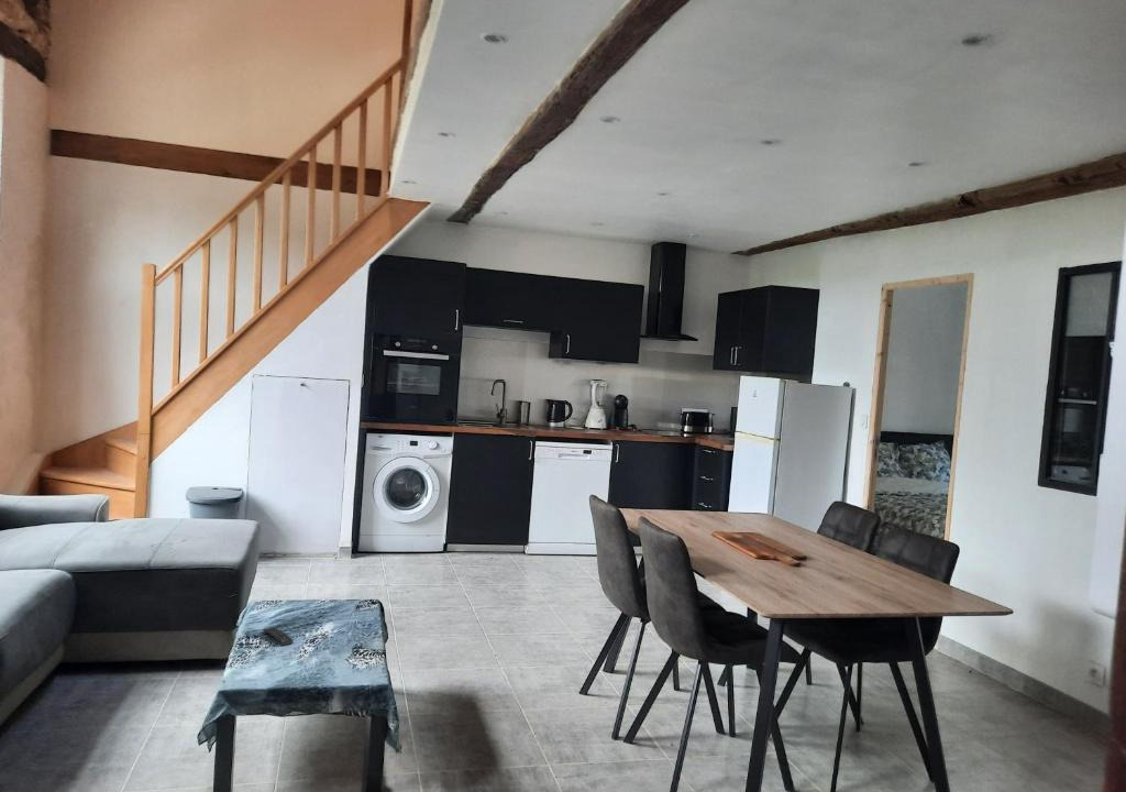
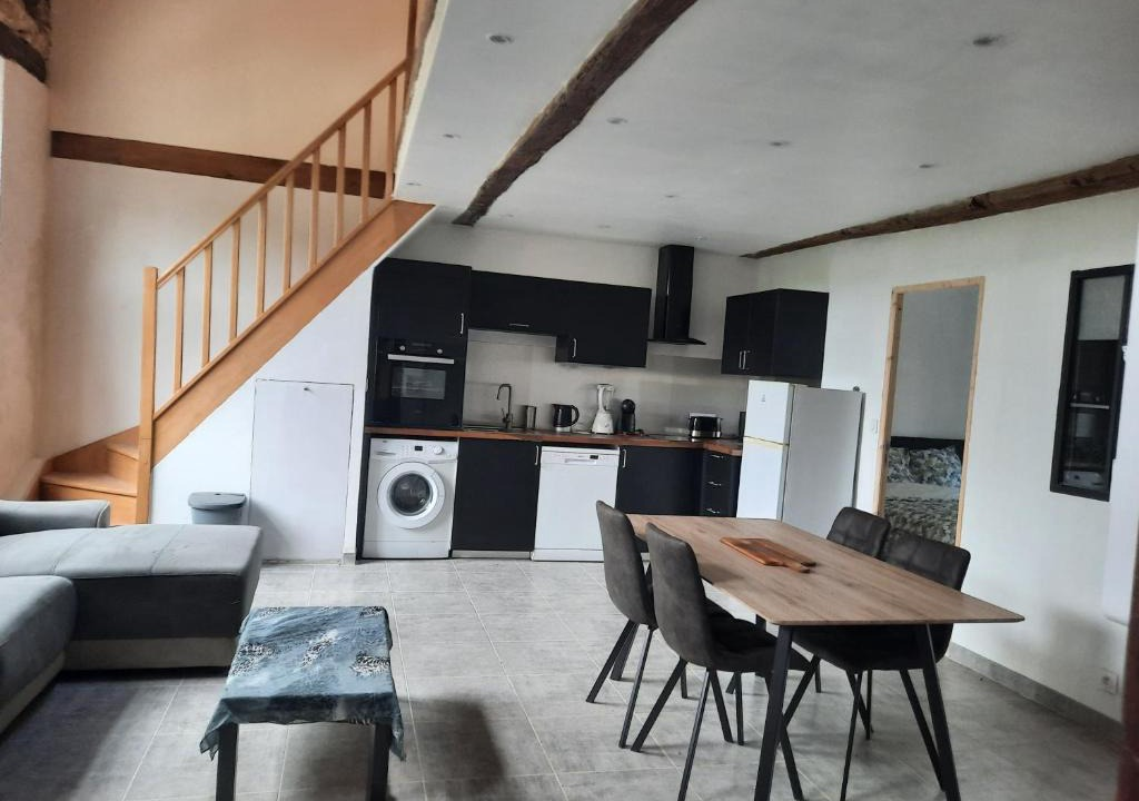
- remote control (276, 635)
